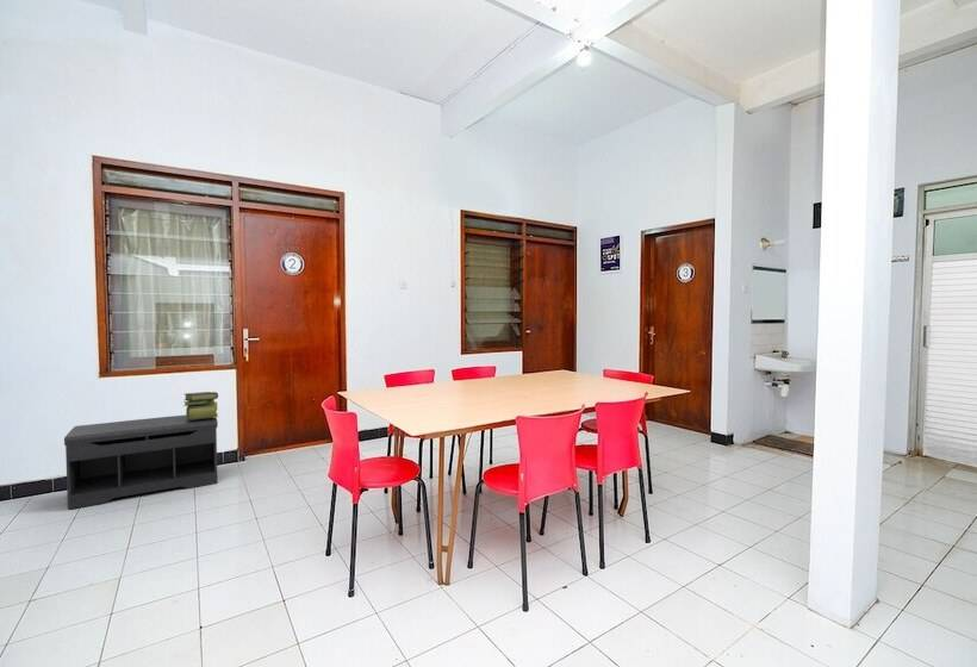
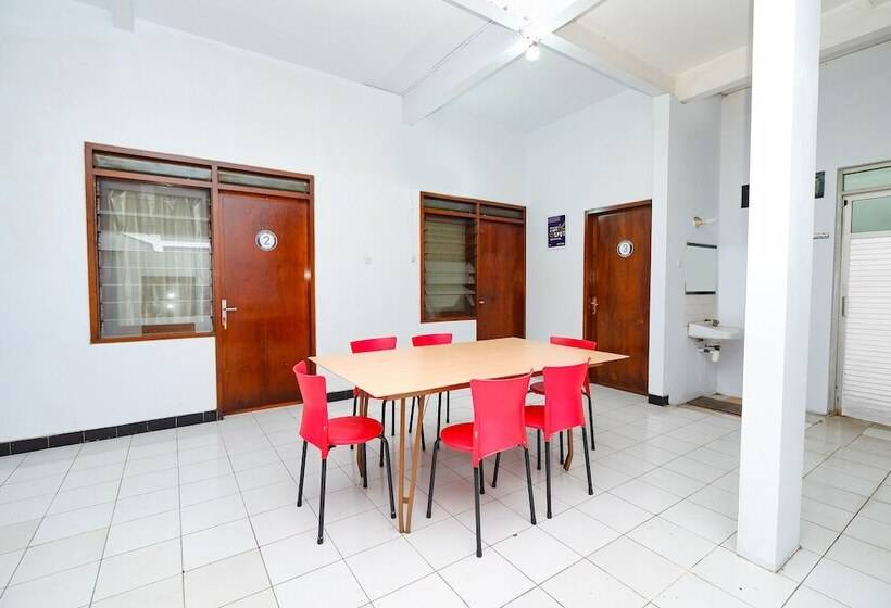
- stack of books (200, 404)
- bench (148, 455)
